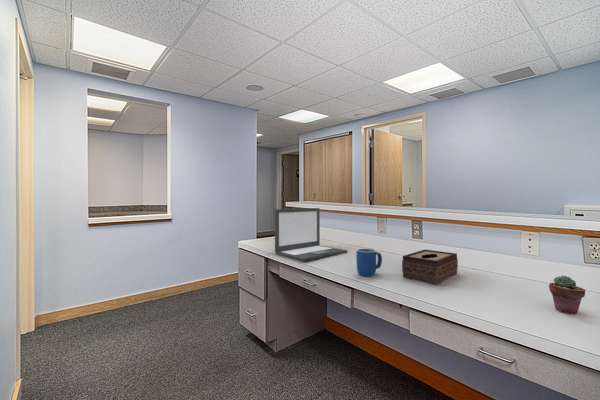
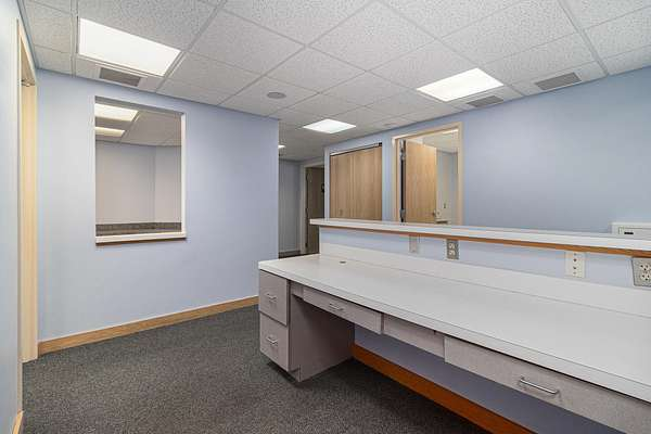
- laptop (311, 231)
- tissue box (430, 264)
- mug (368, 262)
- potted succulent (566, 293)
